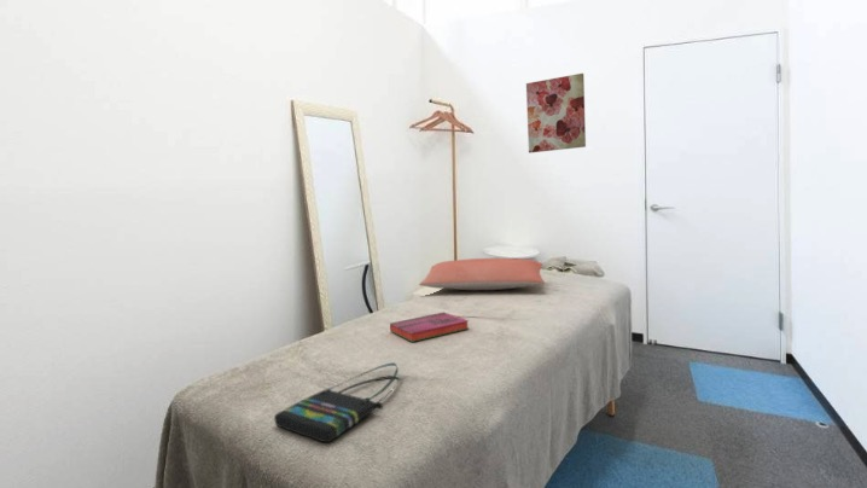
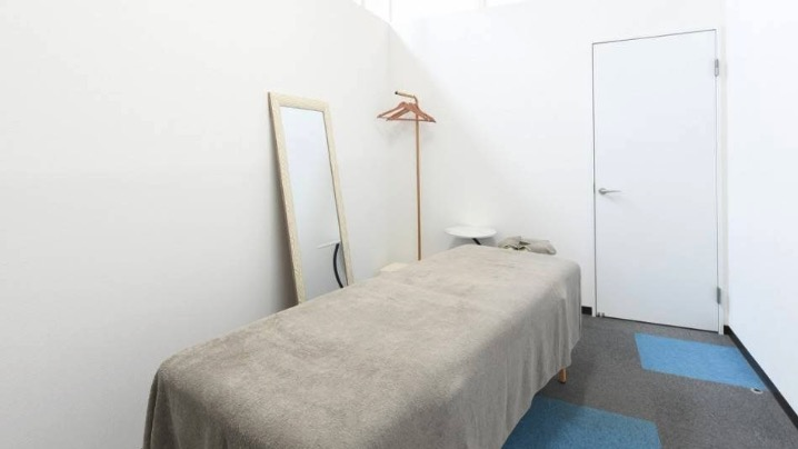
- tote bag (354, 396)
- hardback book (429, 325)
- wall art (554, 114)
- pillow (483, 273)
